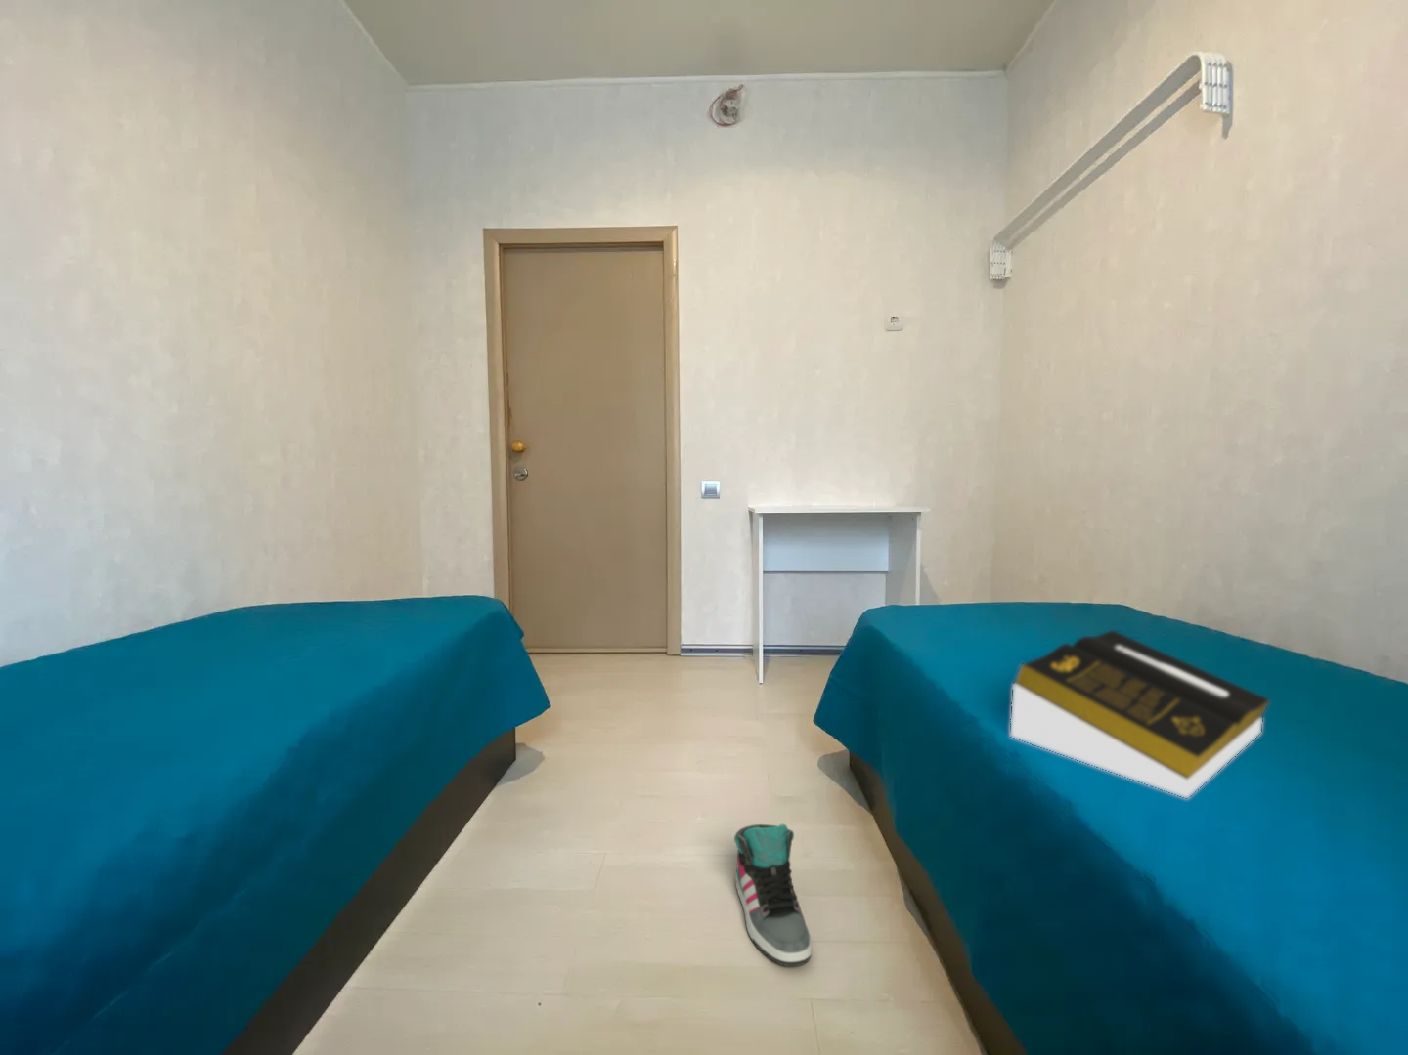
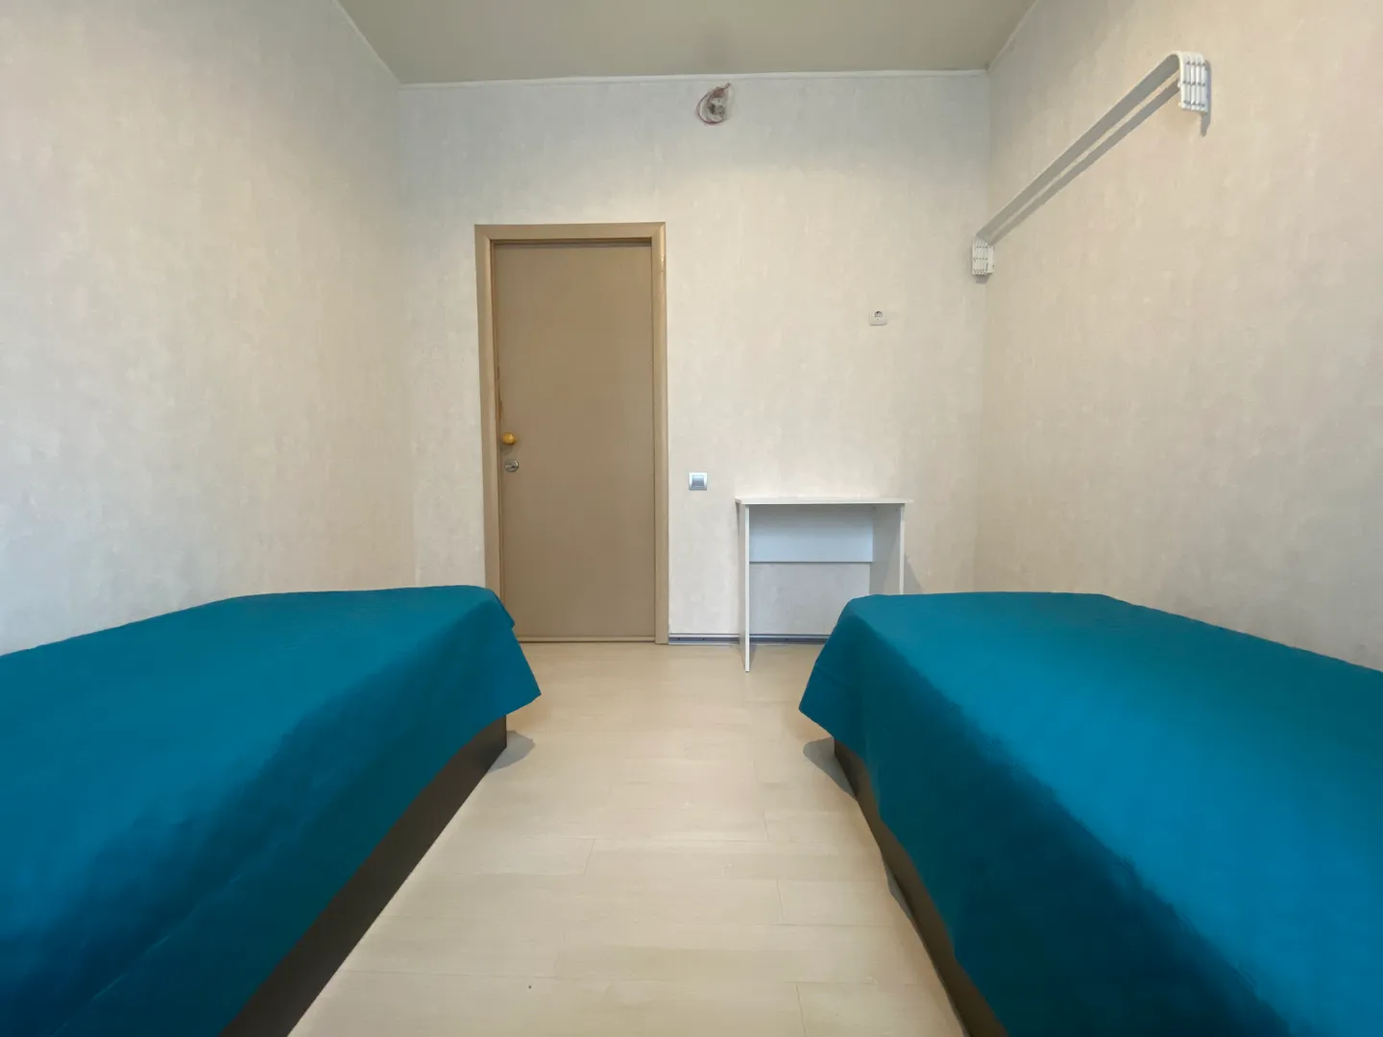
- book (1143, 696)
- sneaker (773, 874)
